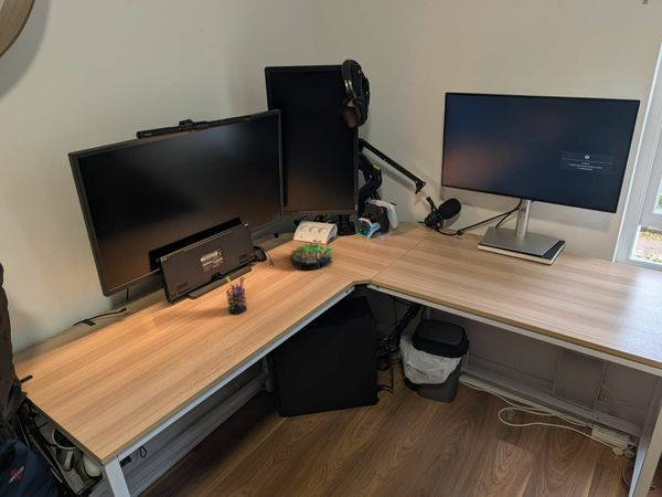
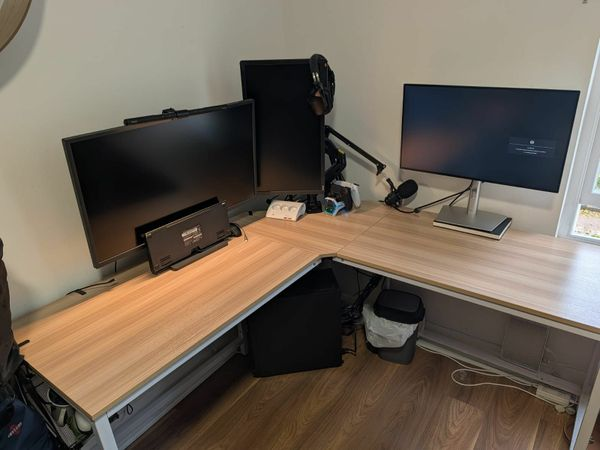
- succulent plant (312, 253)
- pen holder (237, 293)
